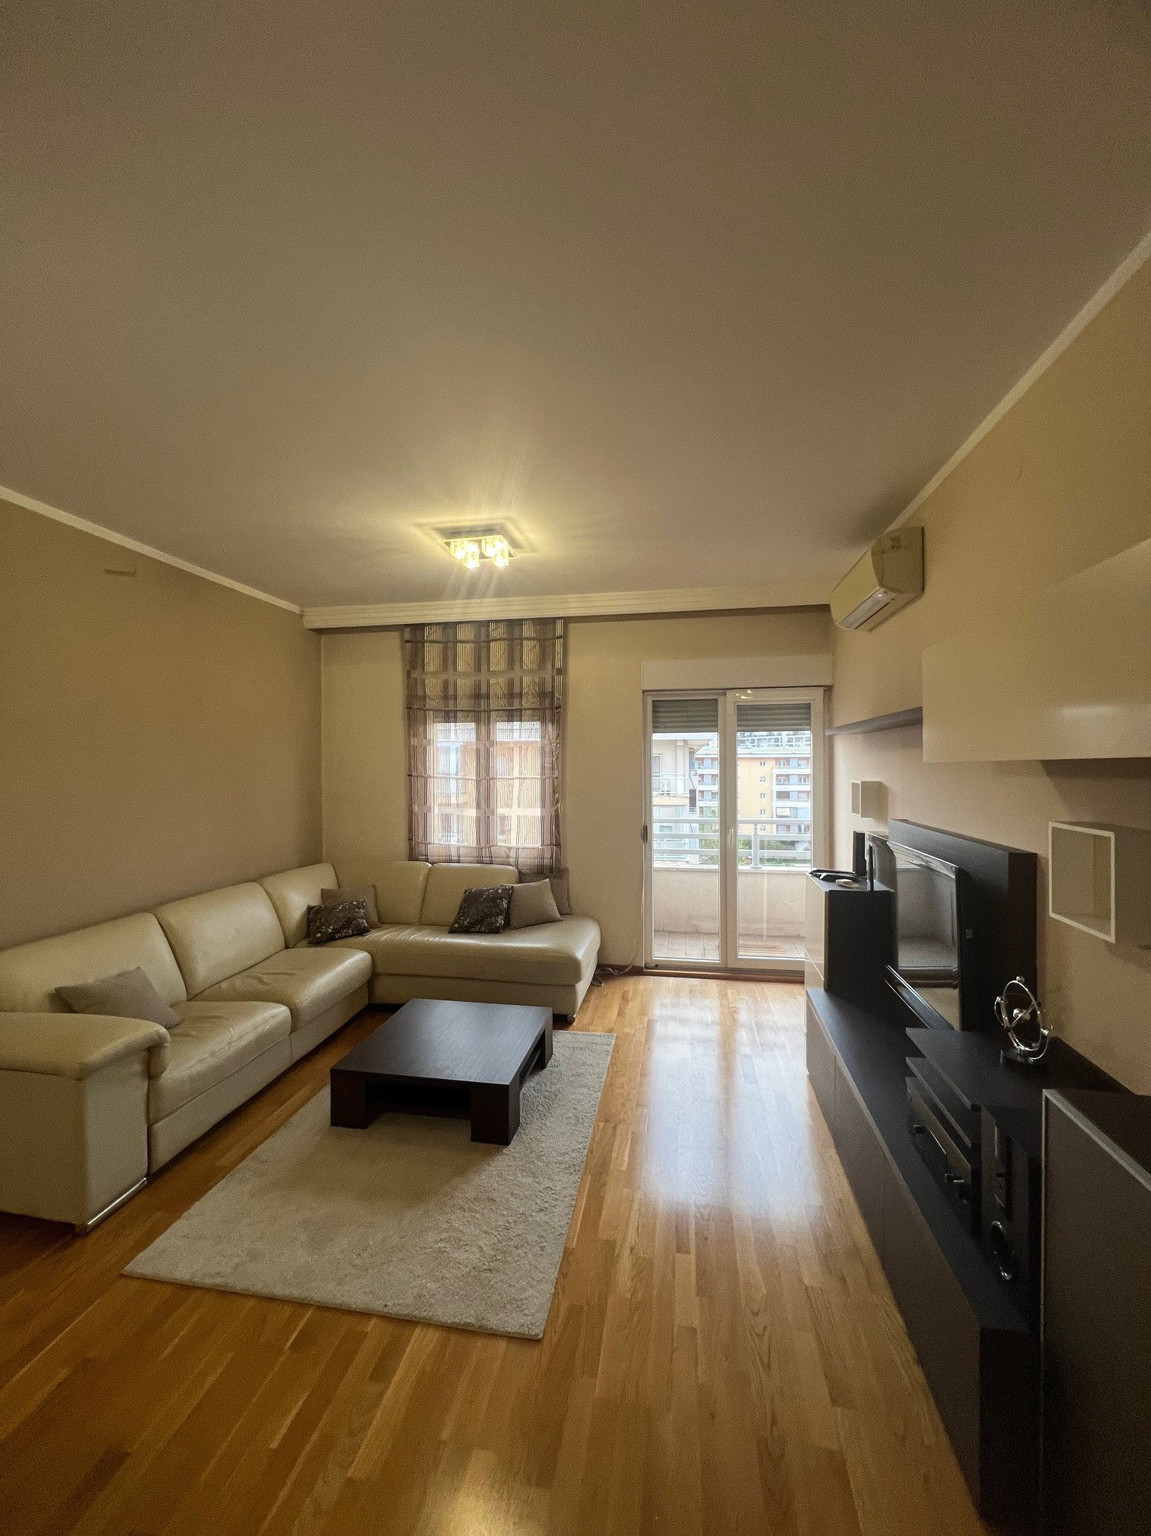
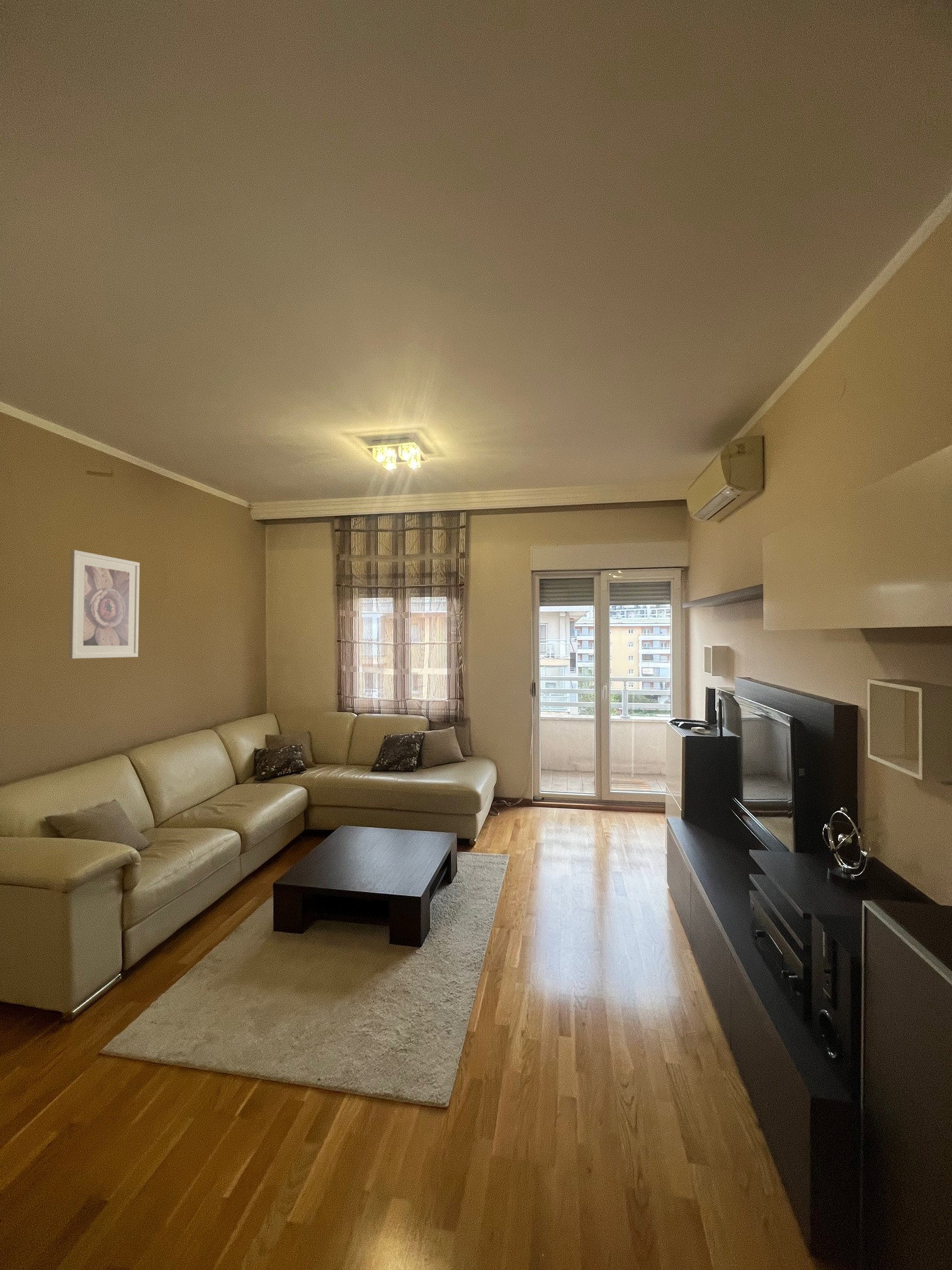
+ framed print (106, 607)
